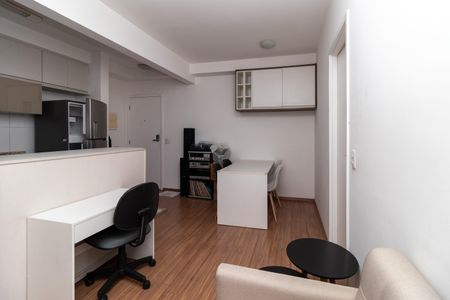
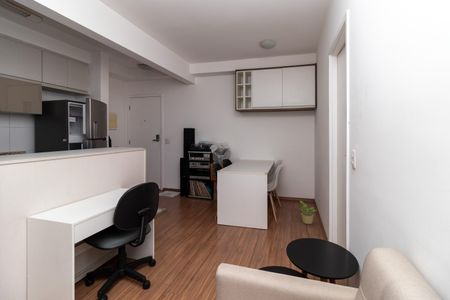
+ potted plant (308, 211)
